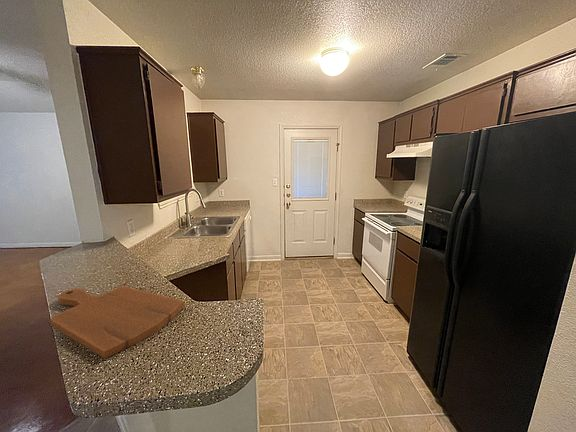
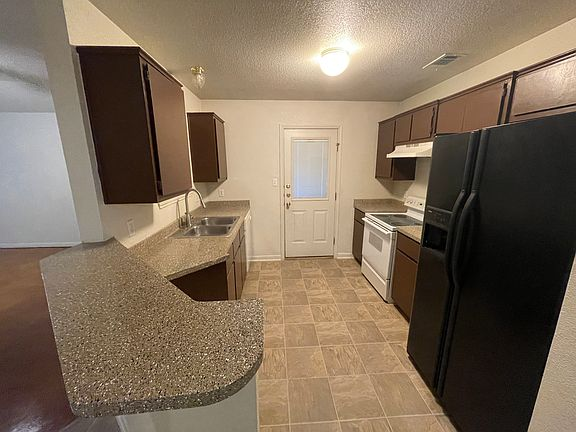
- cutting board (113, 311)
